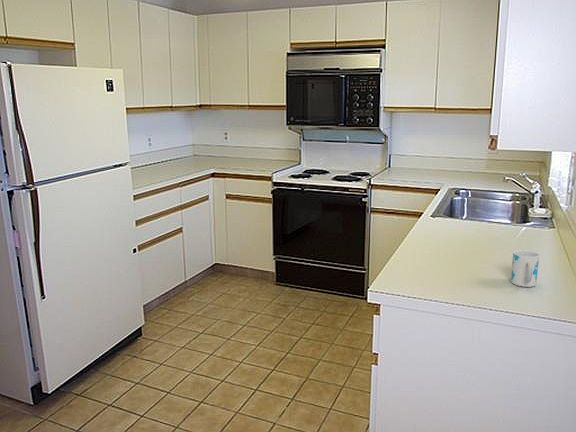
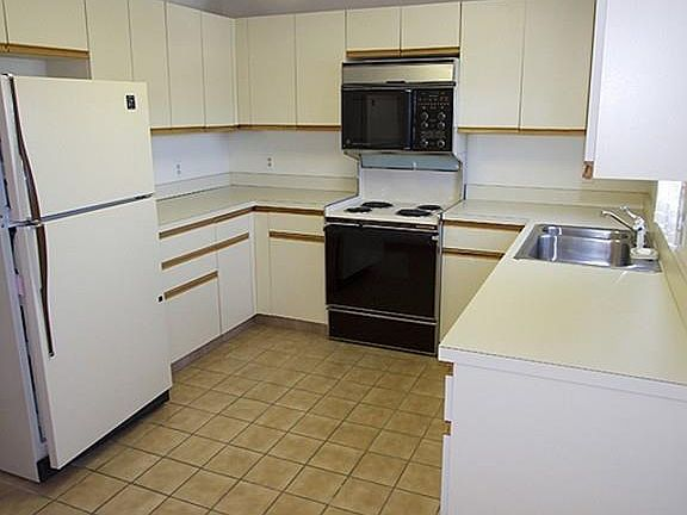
- mug (526, 270)
